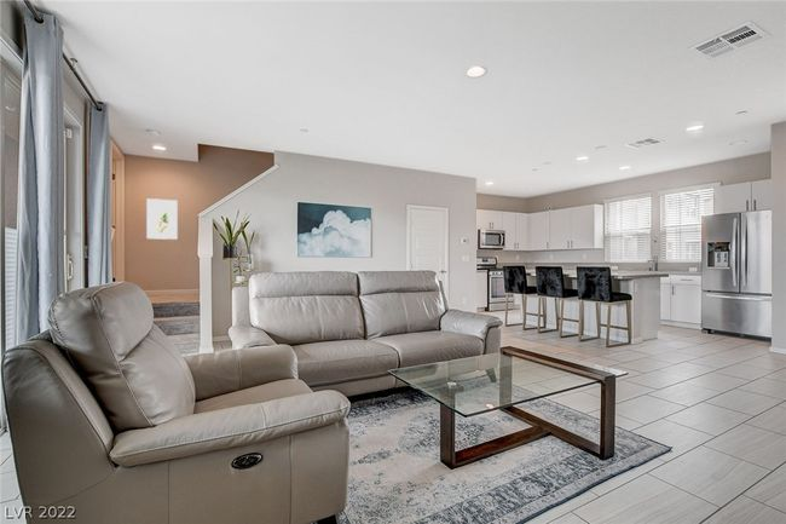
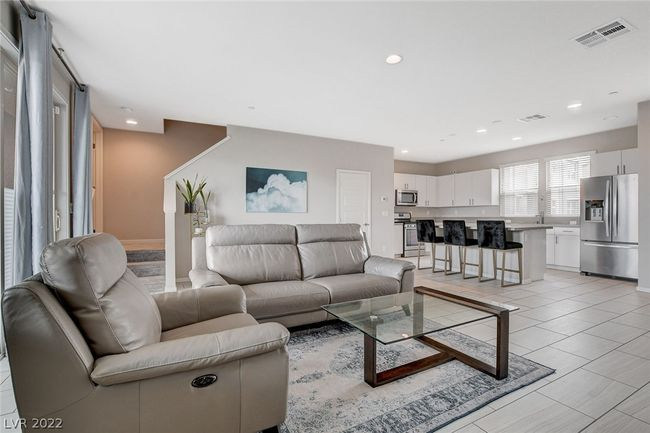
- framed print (162, 219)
